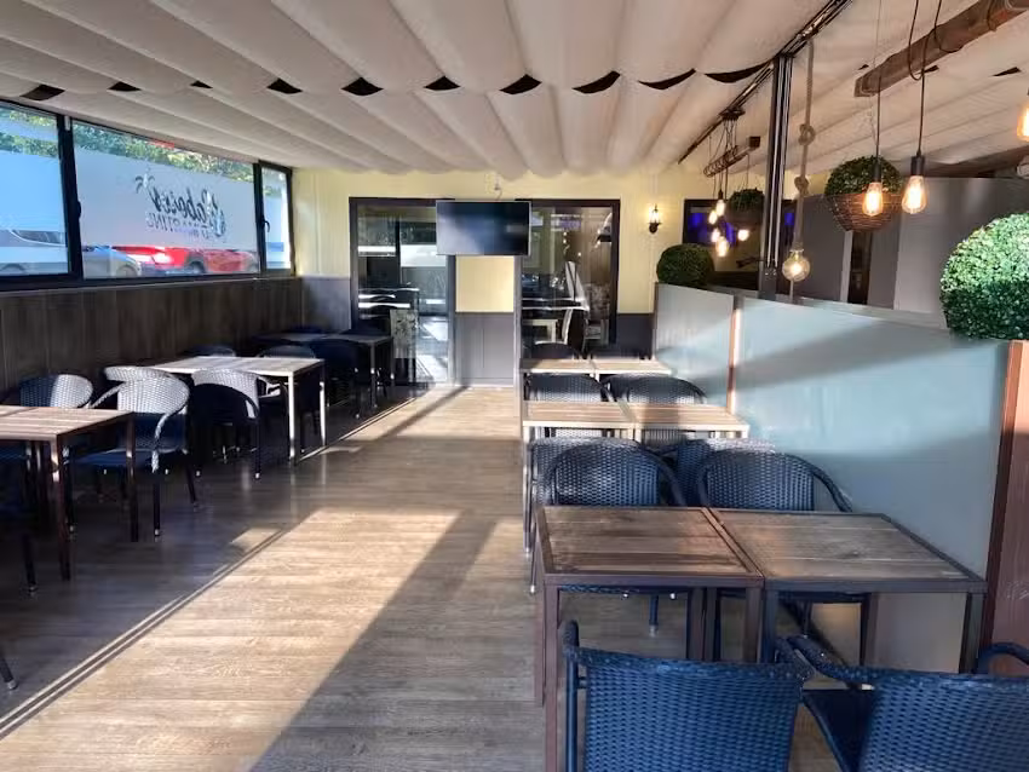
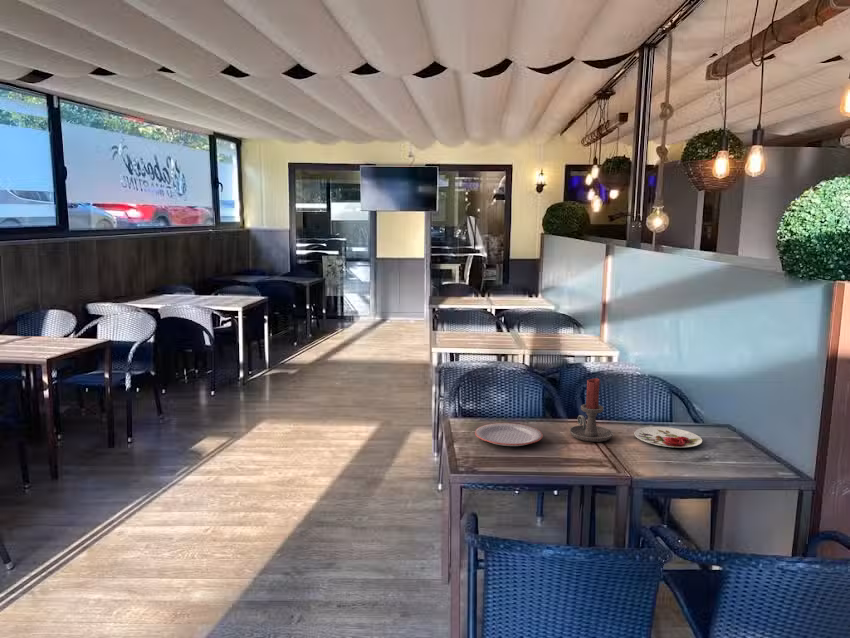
+ plate (667, 436)
+ candle holder (589, 406)
+ plate (508, 435)
